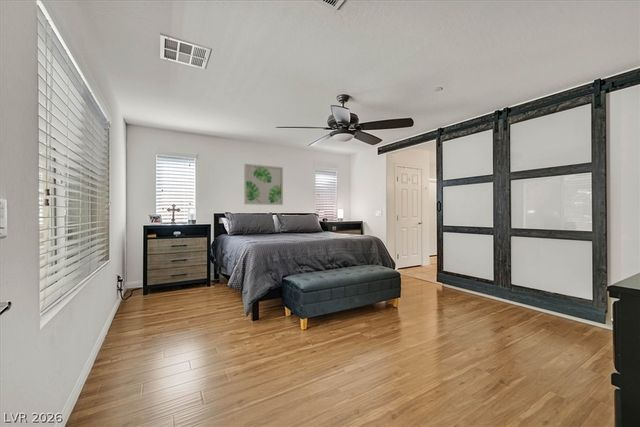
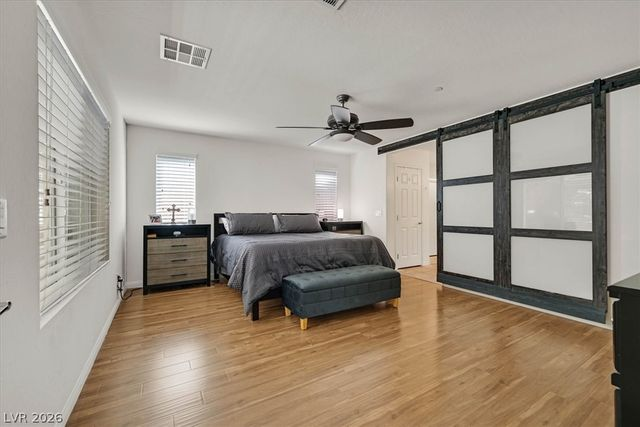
- wall art (264, 185)
